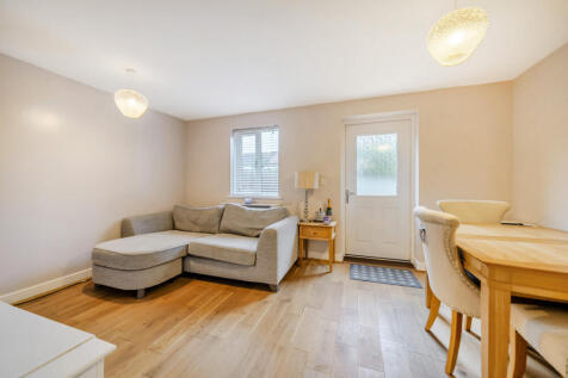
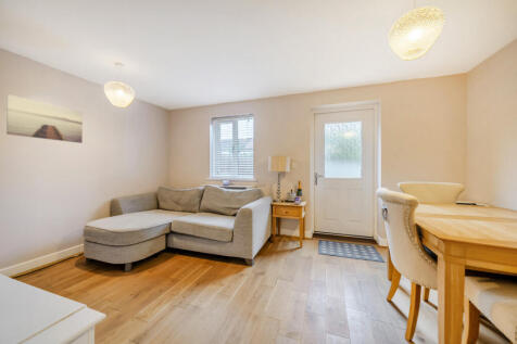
+ wall art (49, 122)
